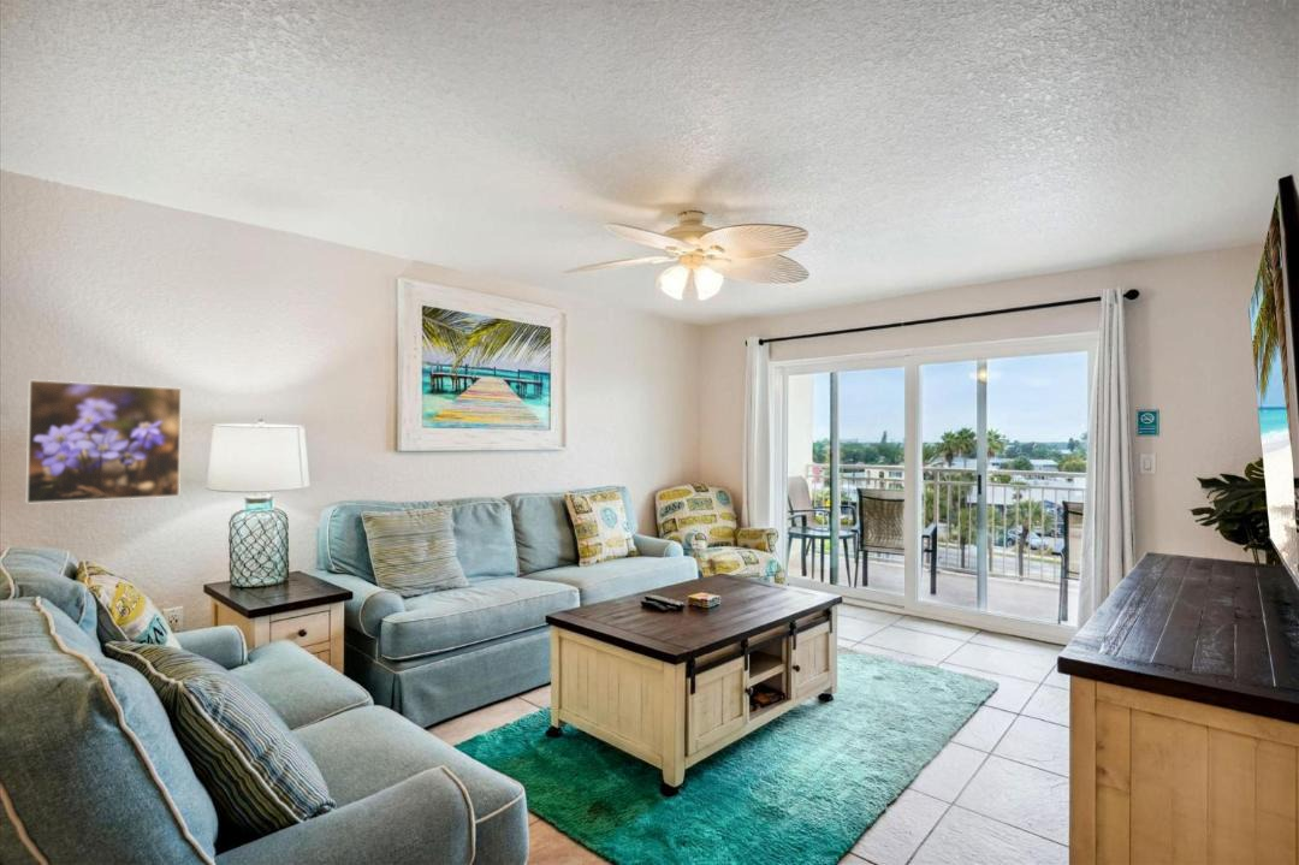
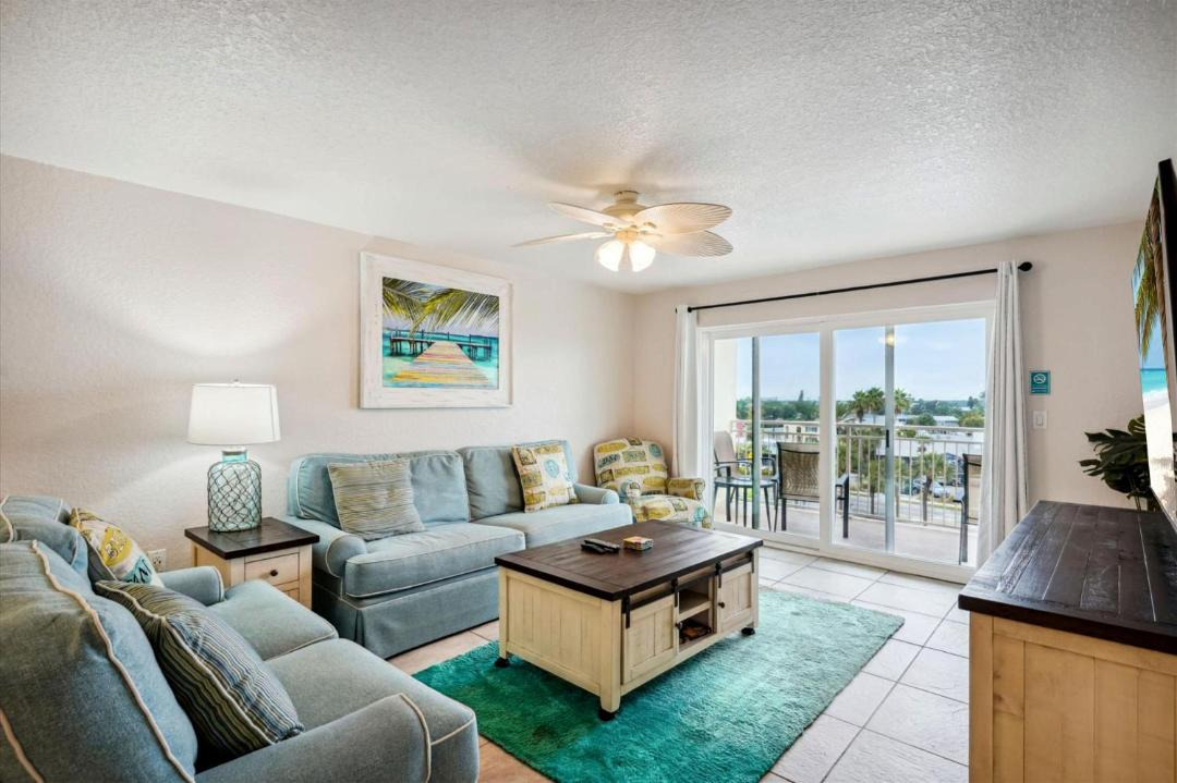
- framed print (108, 442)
